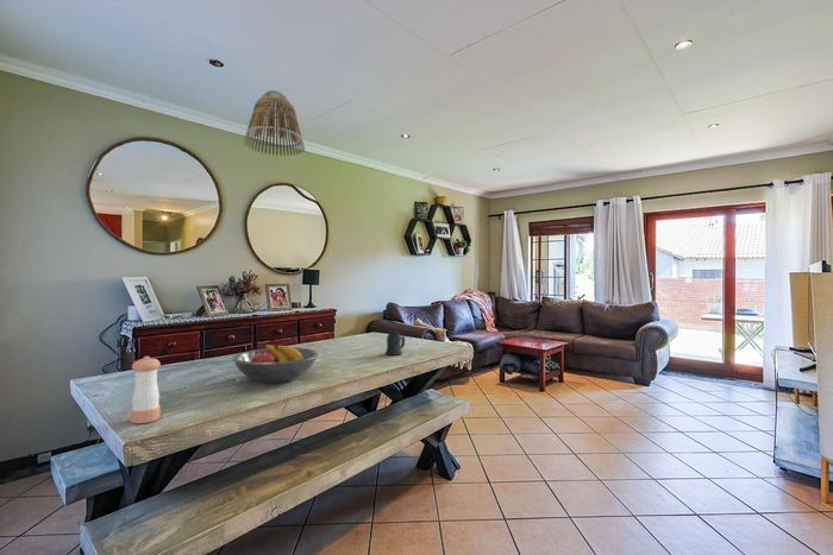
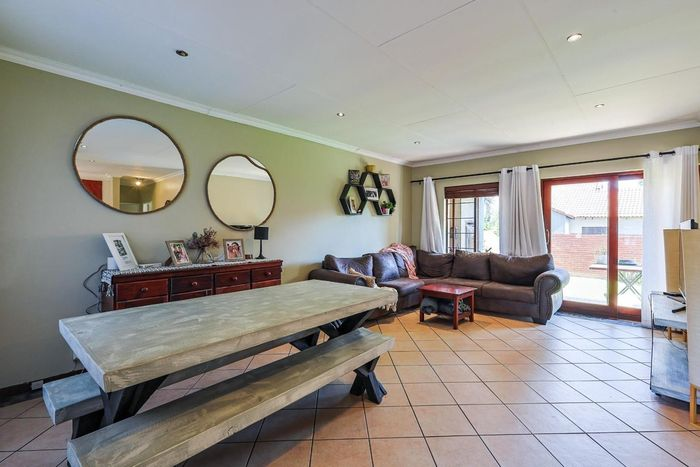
- mug (395, 342)
- fruit bowl (276, 362)
- lamp shade (274, 120)
- pepper shaker (145, 387)
